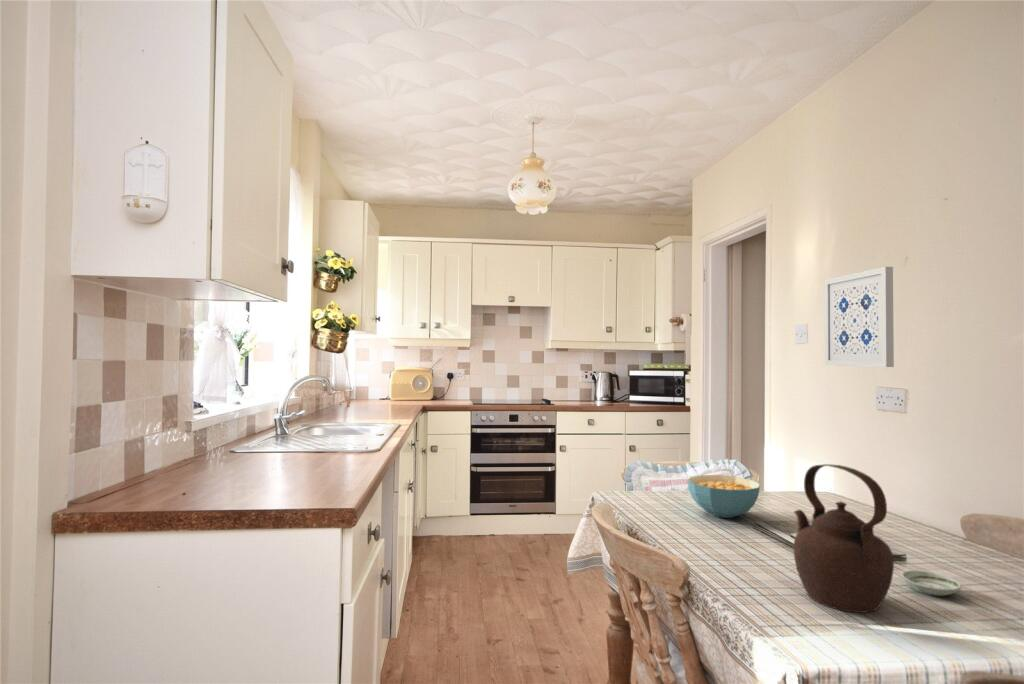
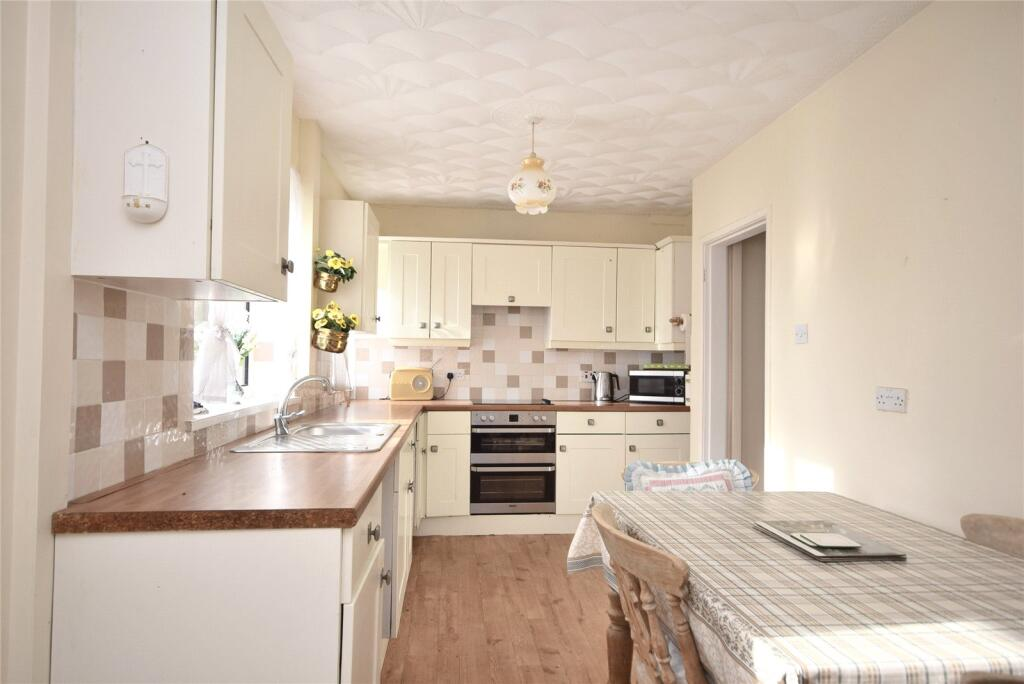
- wall art (856, 319)
- teapot (833, 529)
- cereal bowl (723, 498)
- saucer (930, 585)
